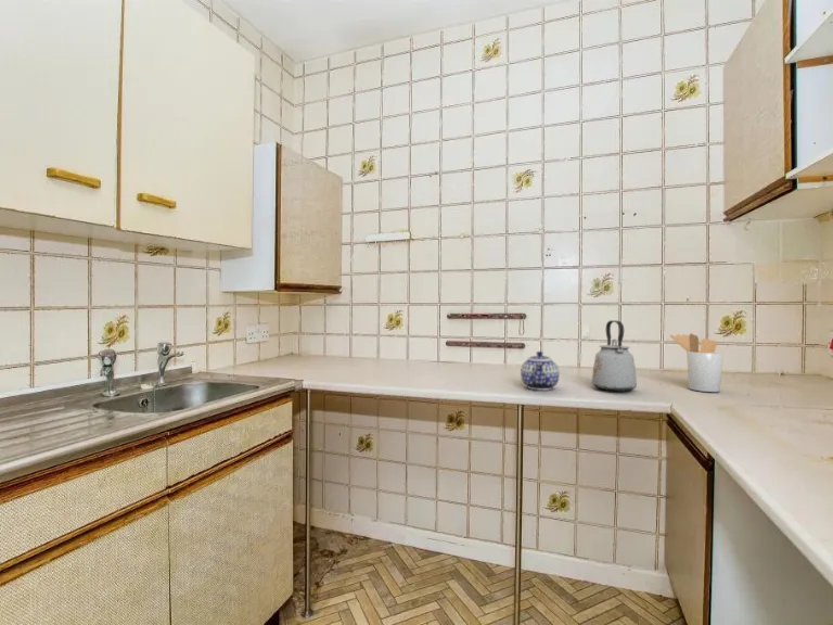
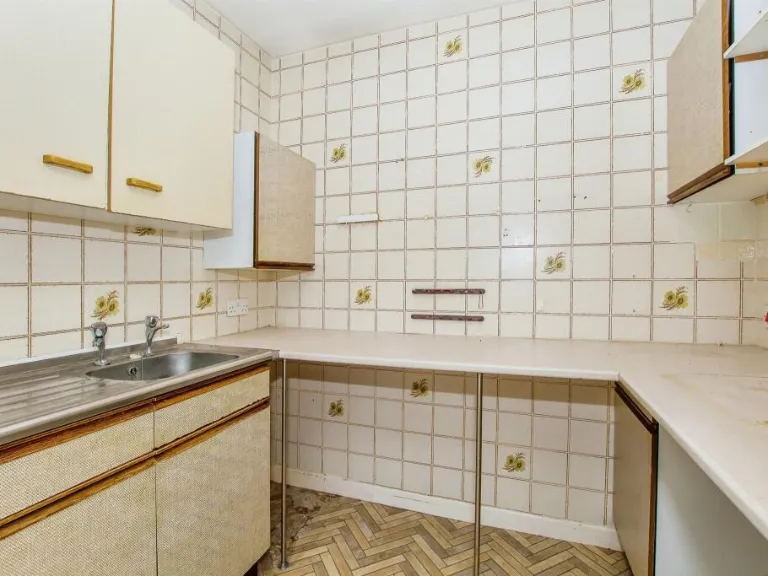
- kettle (611, 354)
- utensil holder (695, 360)
- teapot (539, 369)
